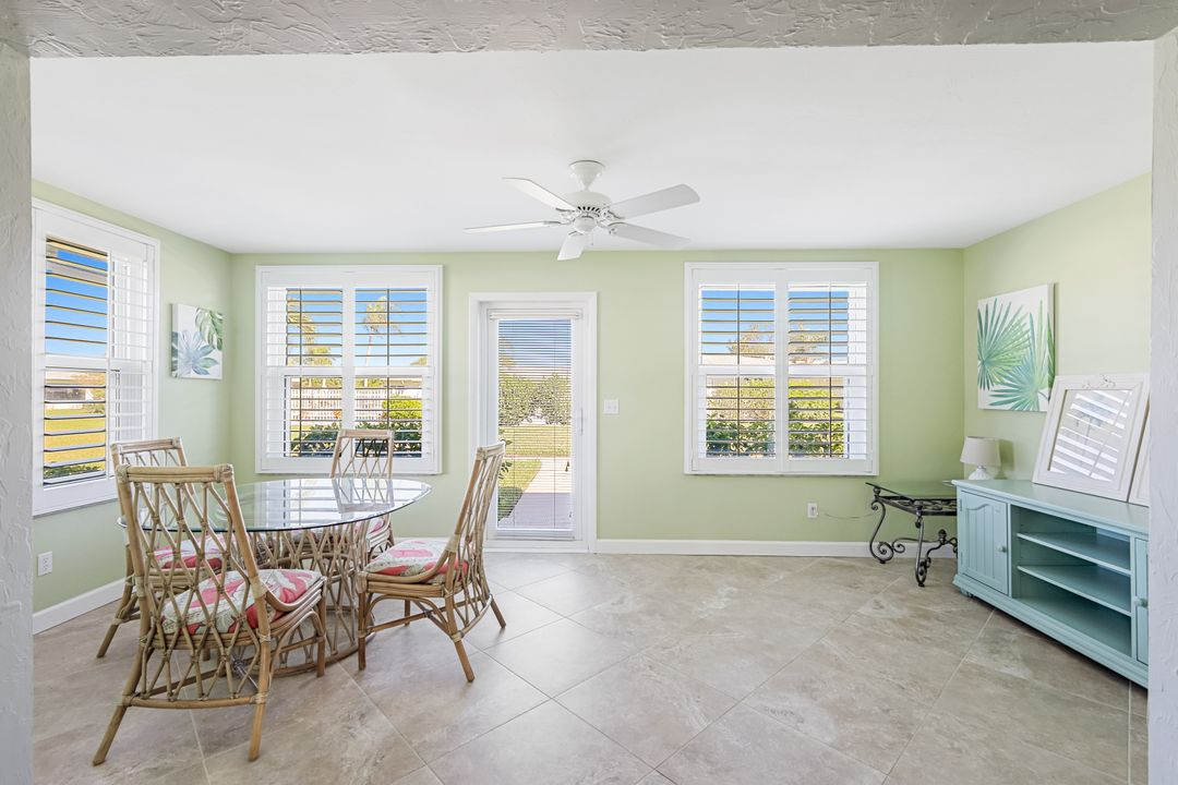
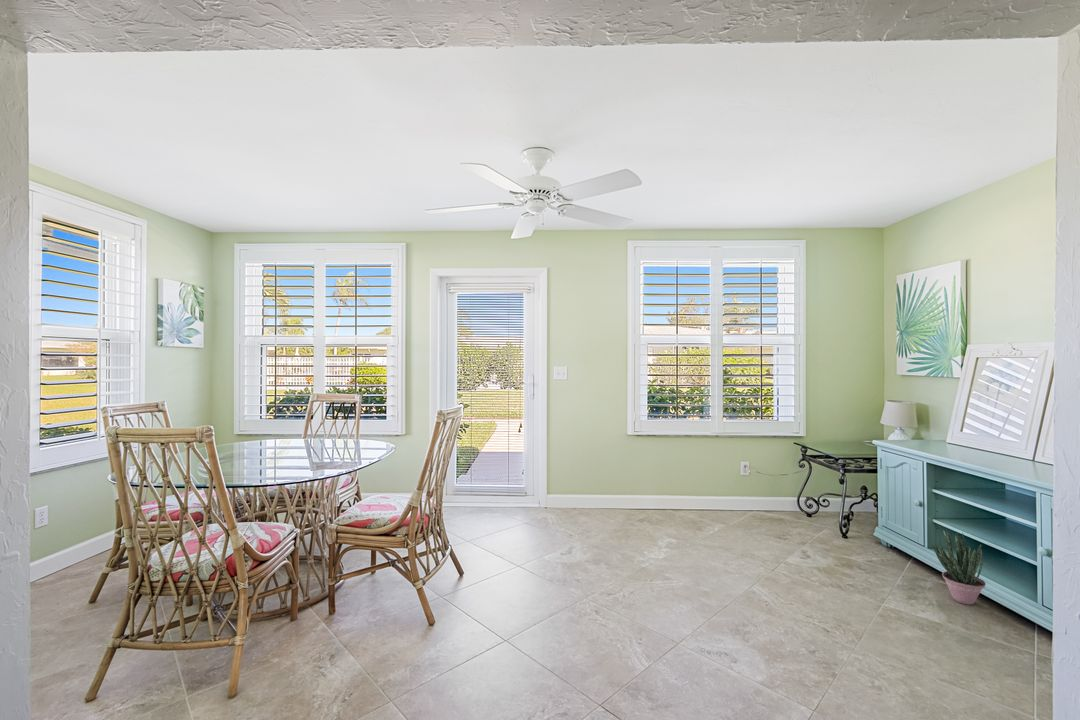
+ potted plant (958, 566)
